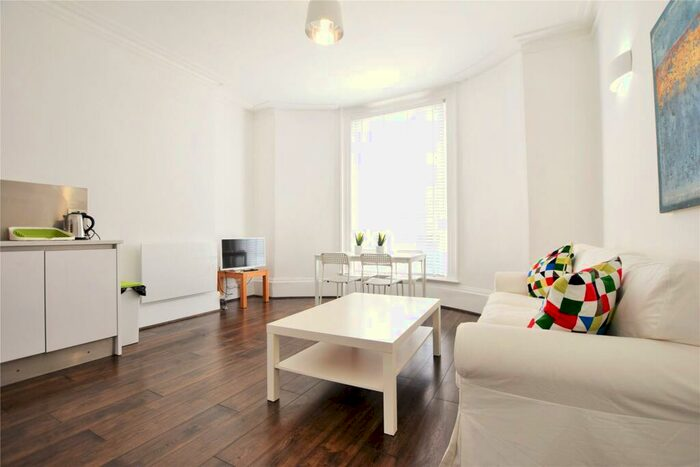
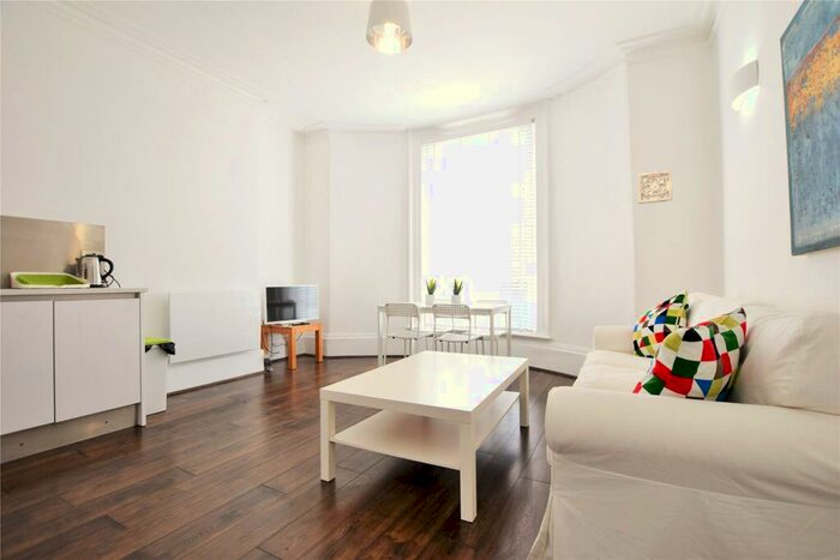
+ wall ornament (654, 187)
